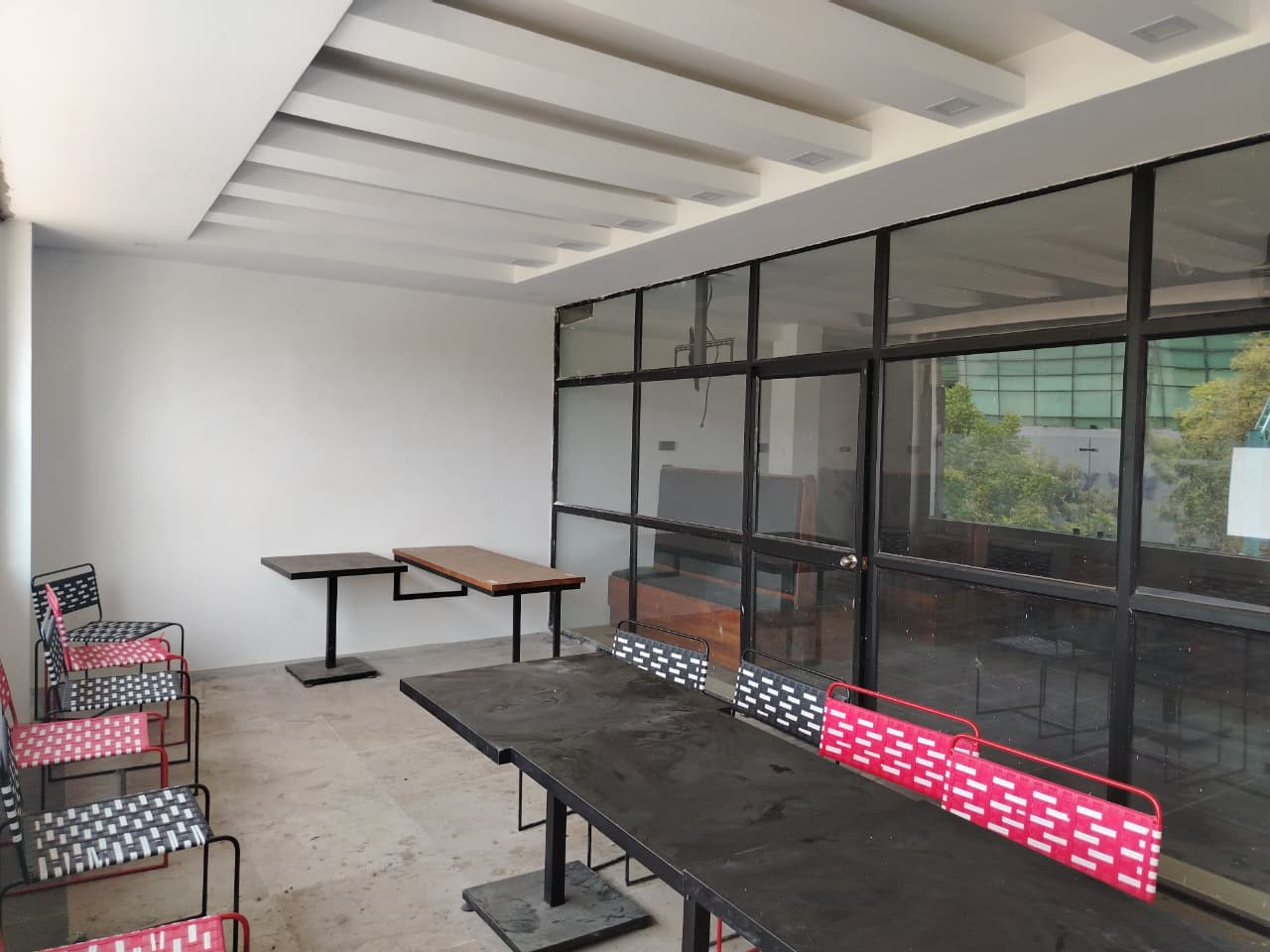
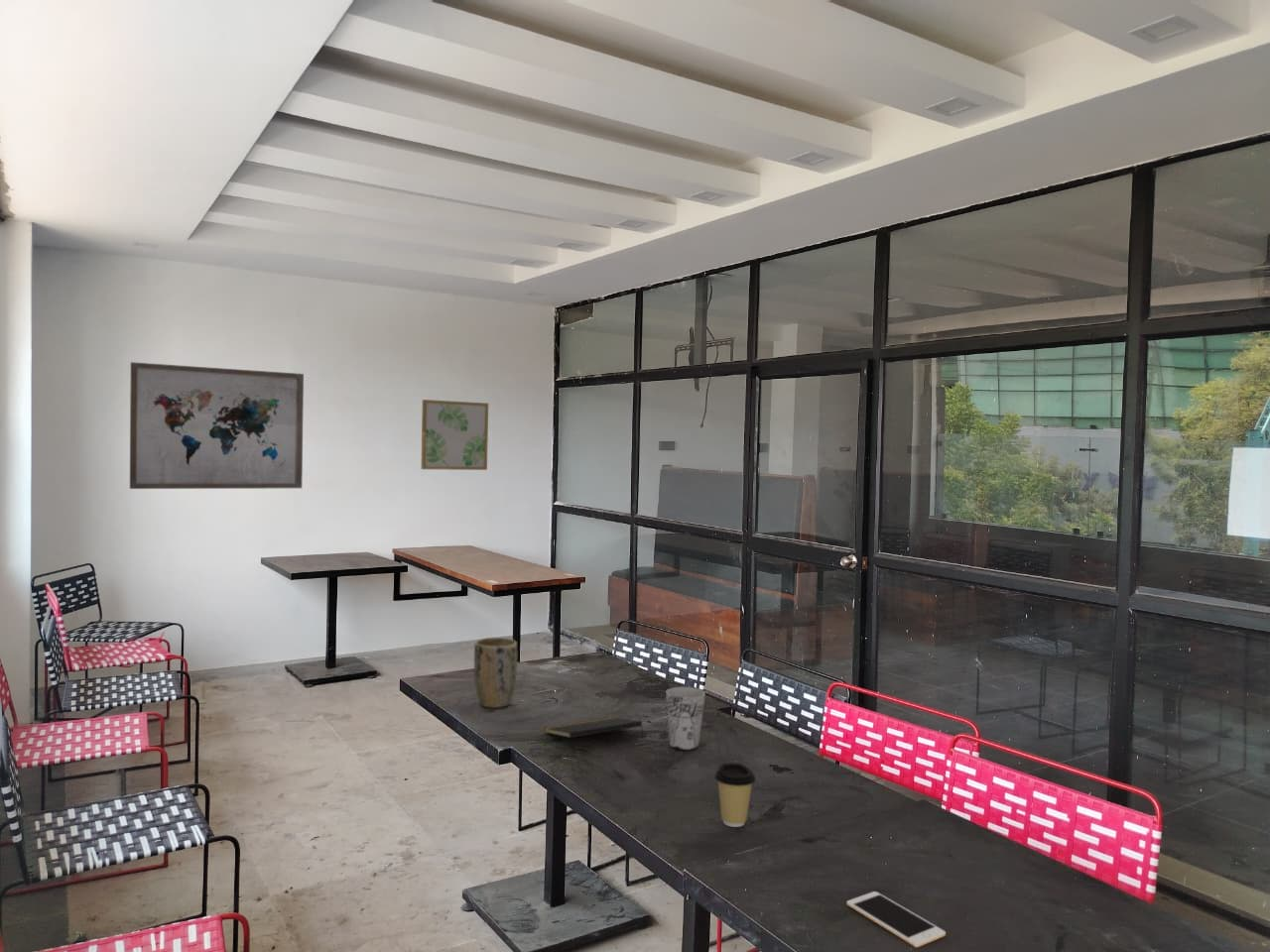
+ cup (685, 718)
+ wall art (455, 435)
+ plant pot (495, 672)
+ coffee cup (734, 795)
+ cell phone (894, 917)
+ notepad (592, 727)
+ wall art (220, 428)
